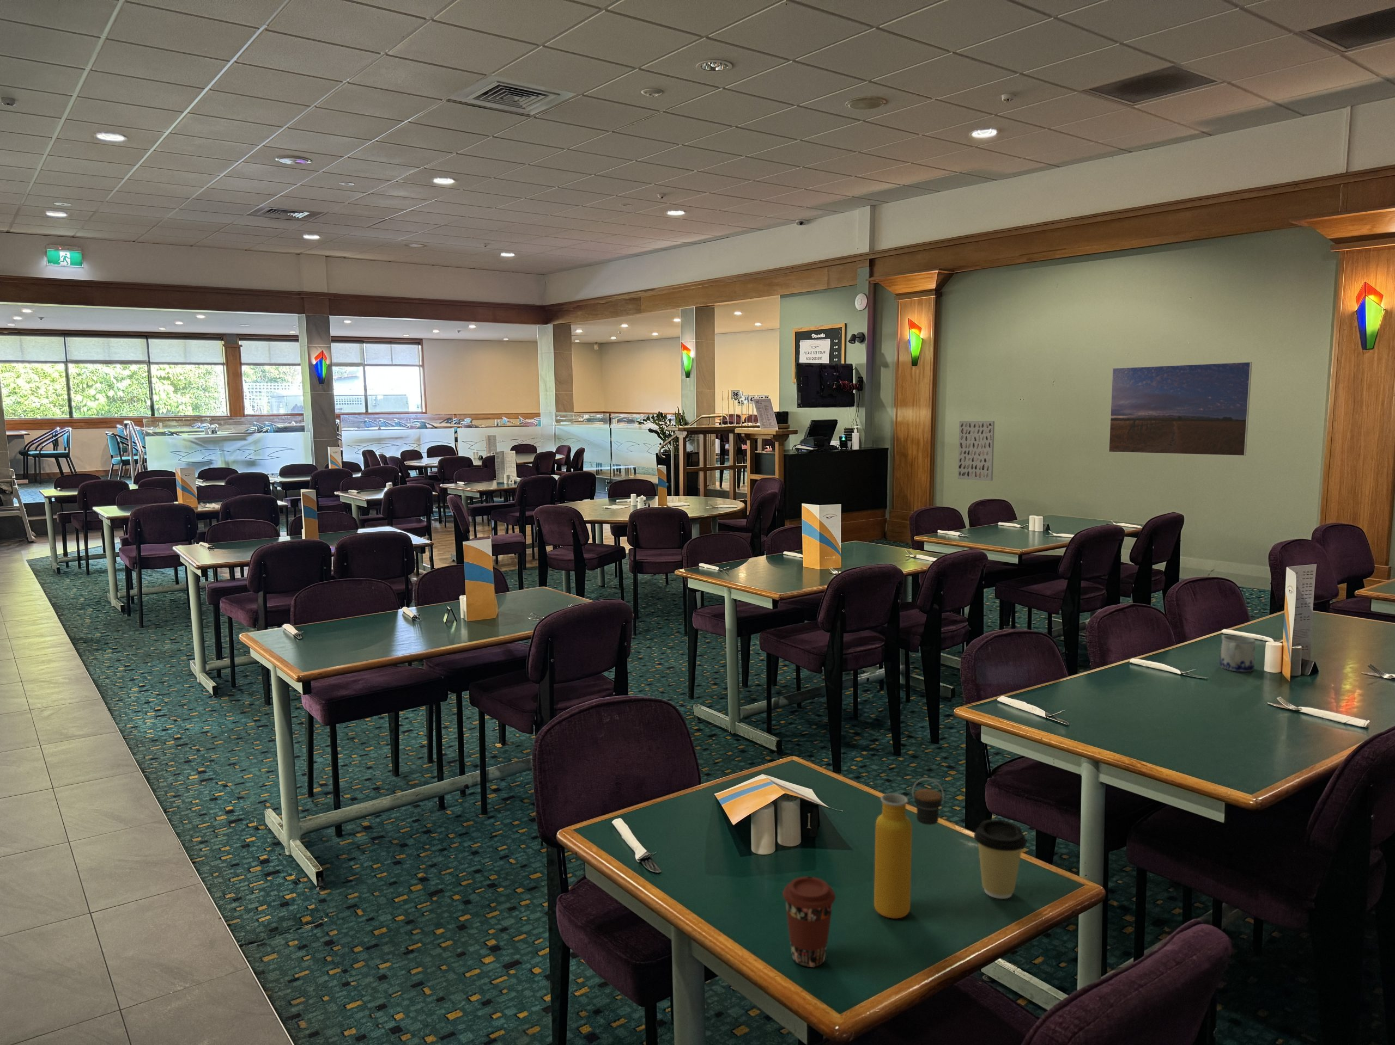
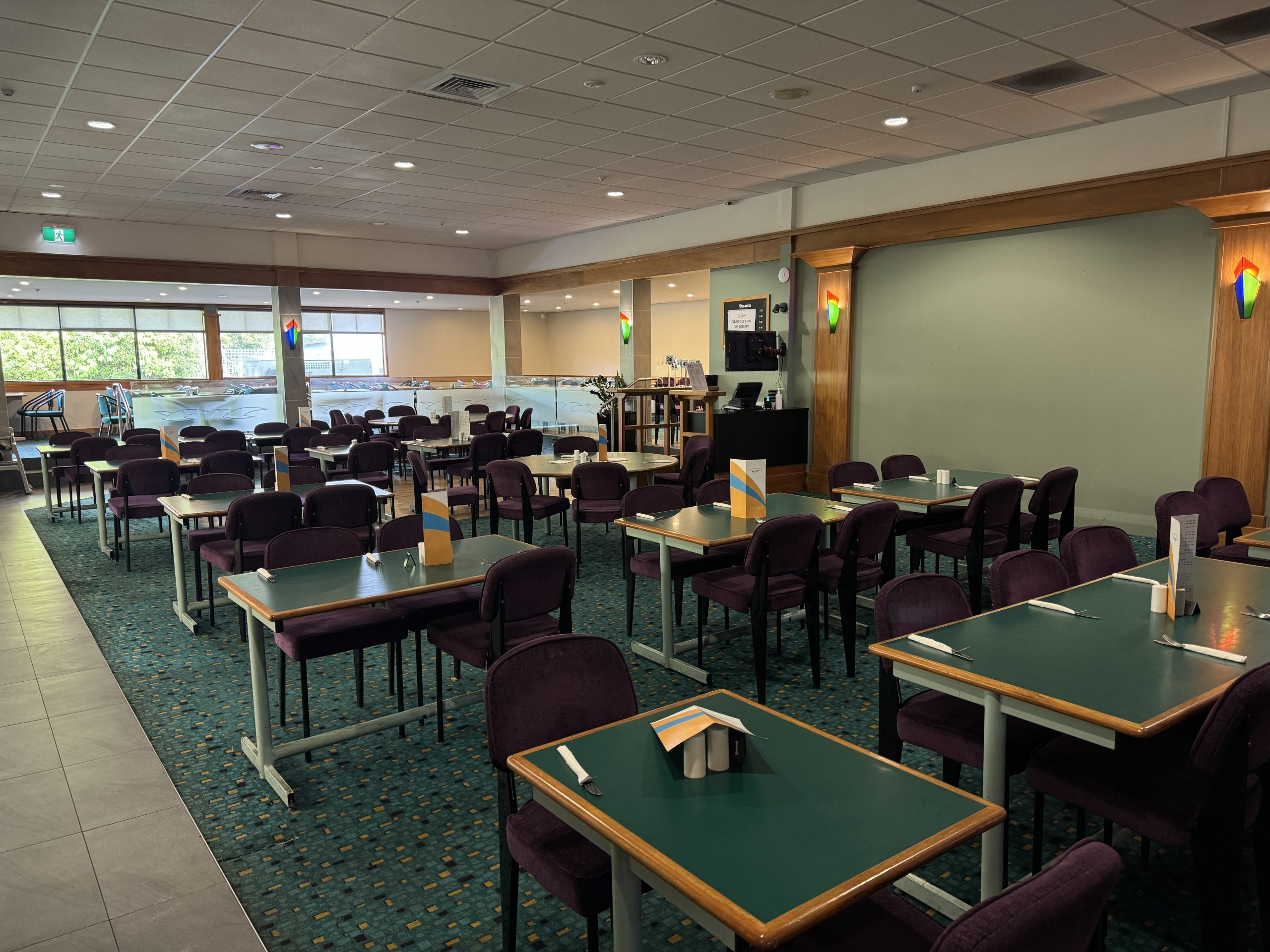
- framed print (1176, 409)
- coffee cup (808, 922)
- wall art (975, 450)
- mug (1237, 653)
- water bottle (908, 845)
- coffee cup (998, 859)
